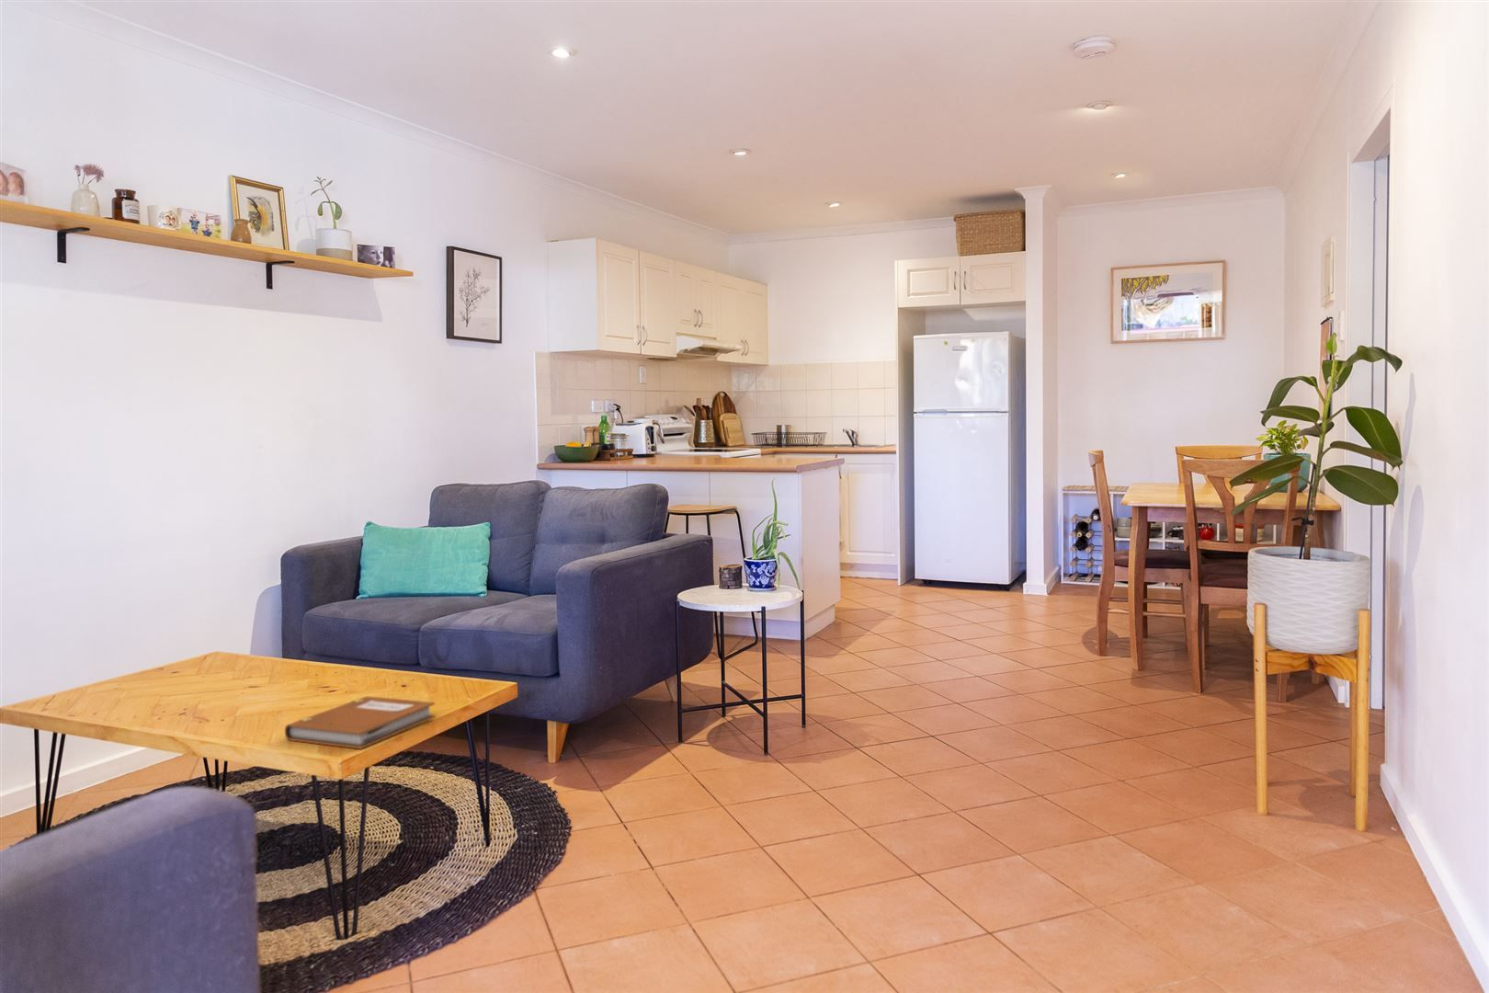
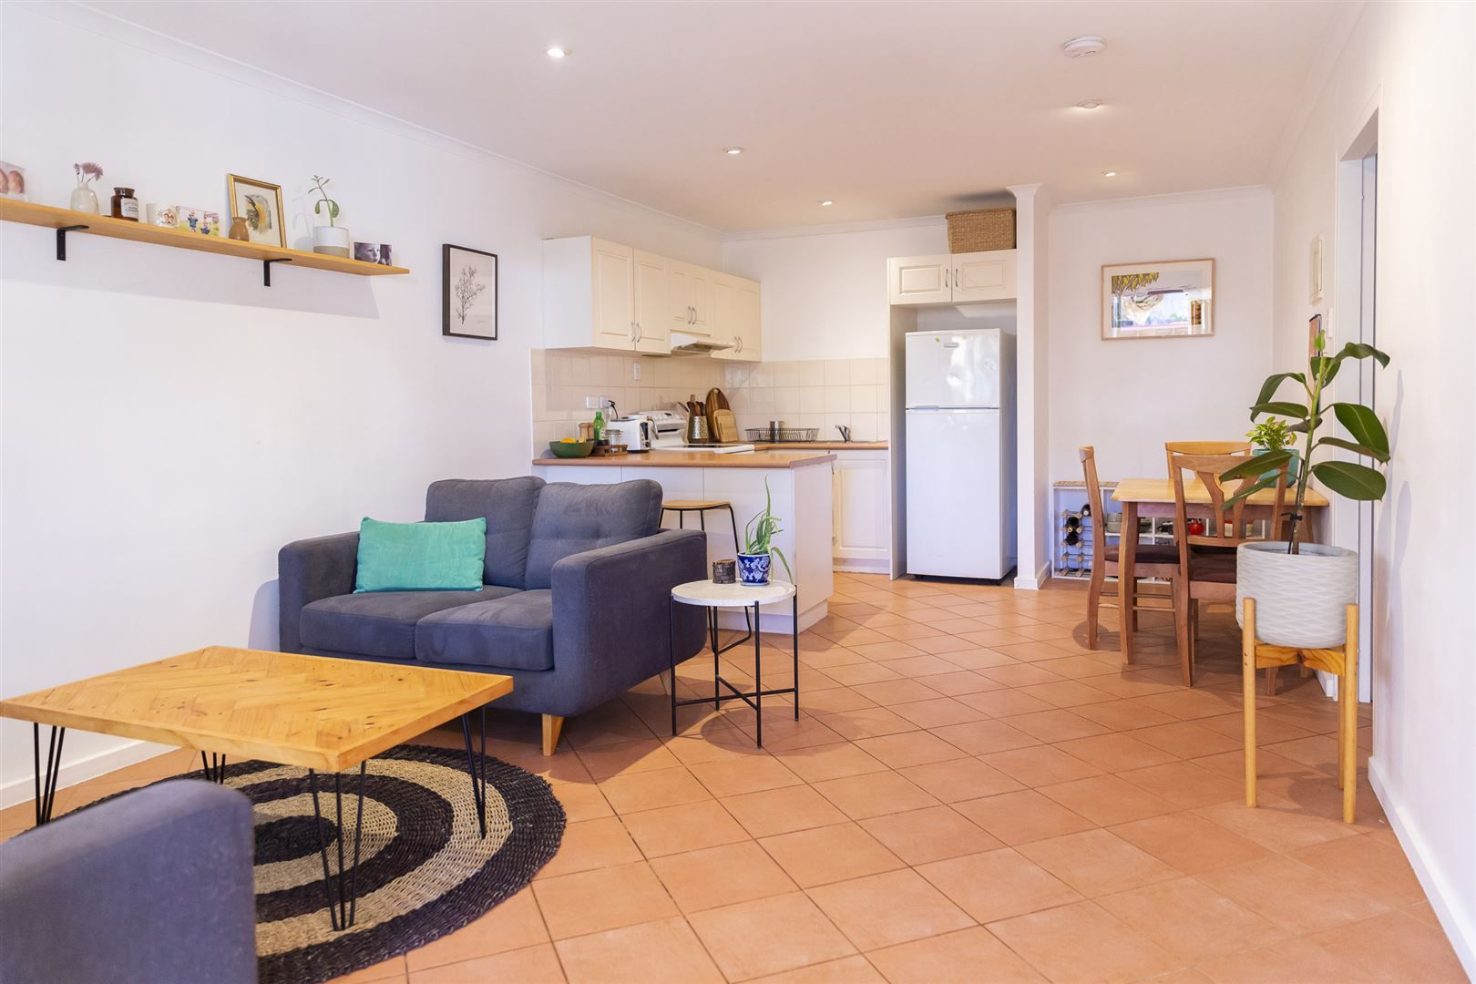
- notebook (364, 719)
